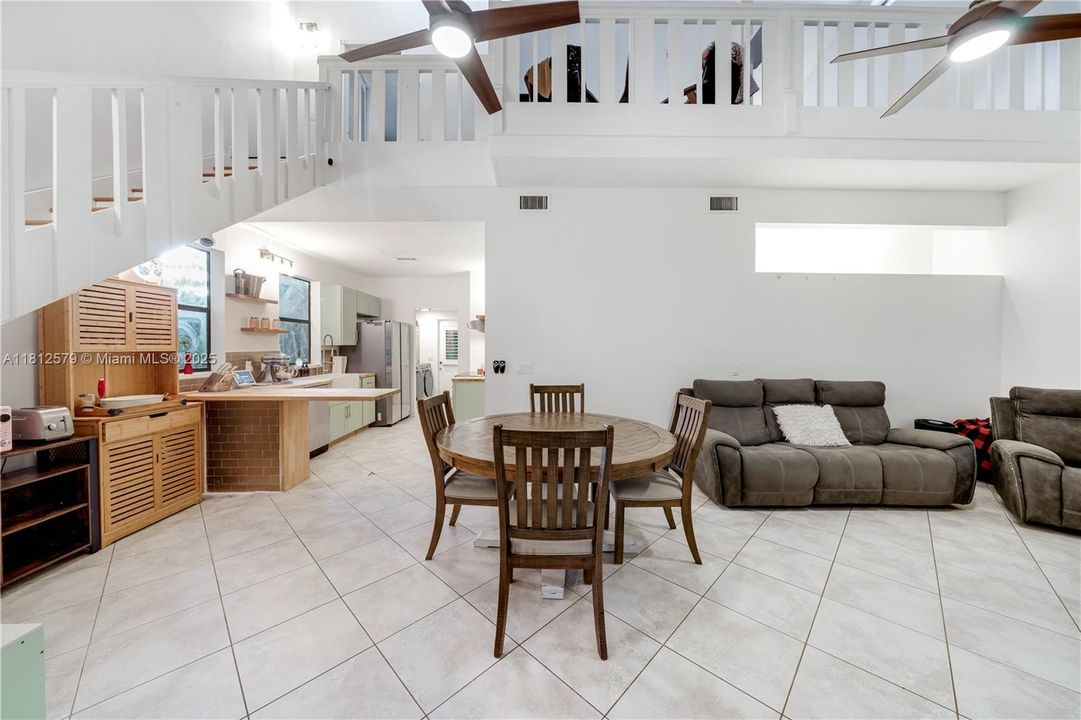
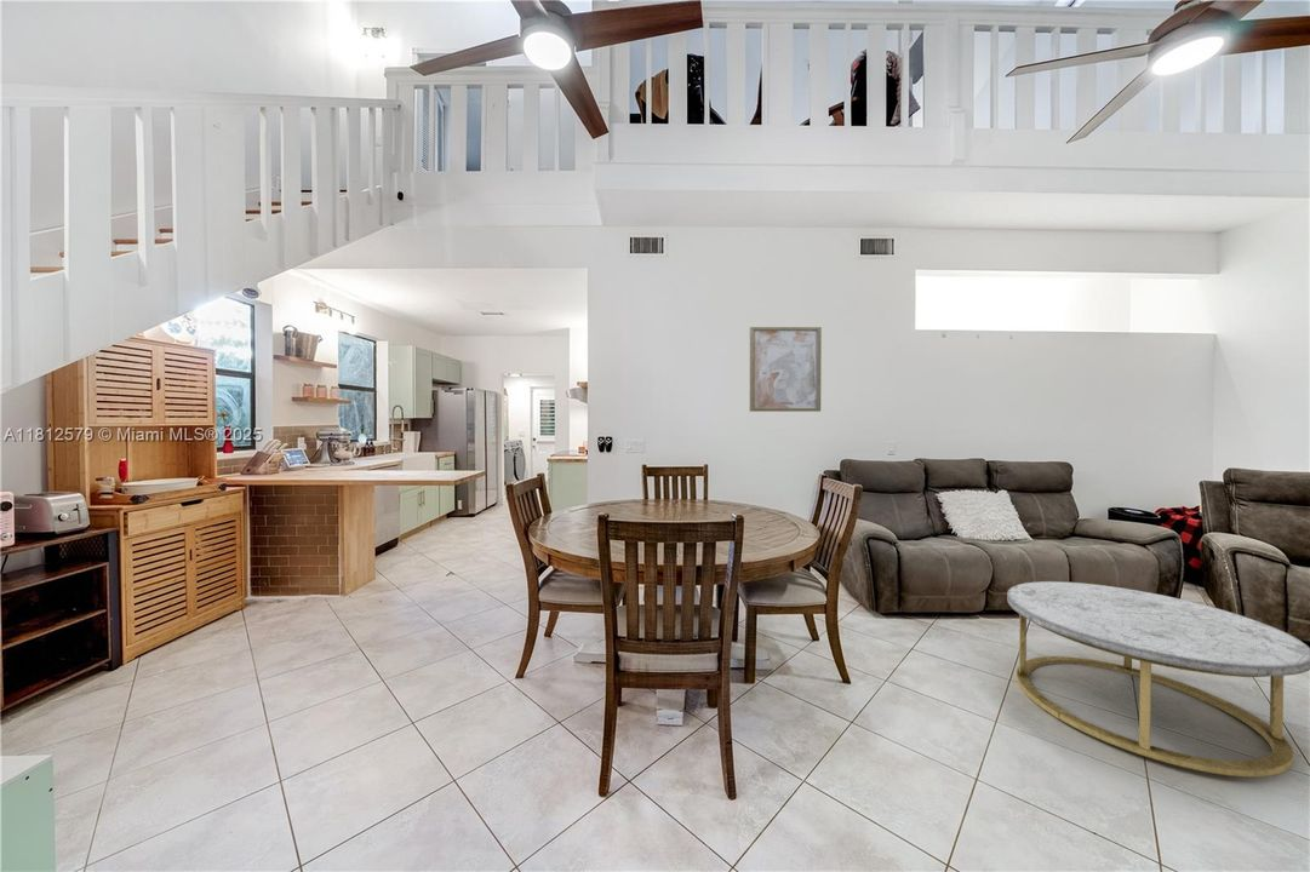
+ coffee table (1135, 659)
+ wall art (785, 368)
